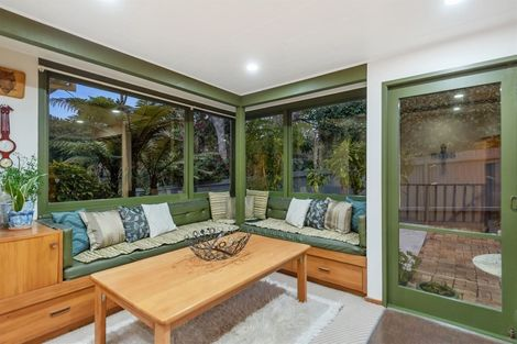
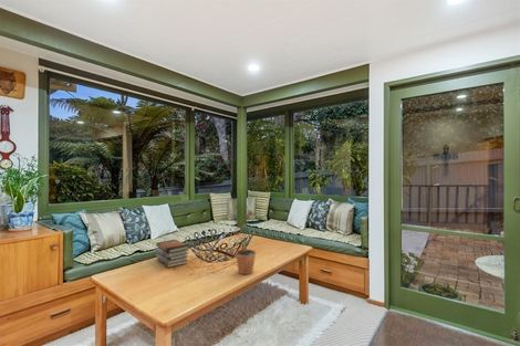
+ book stack (171, 252)
+ potted plant (243, 241)
